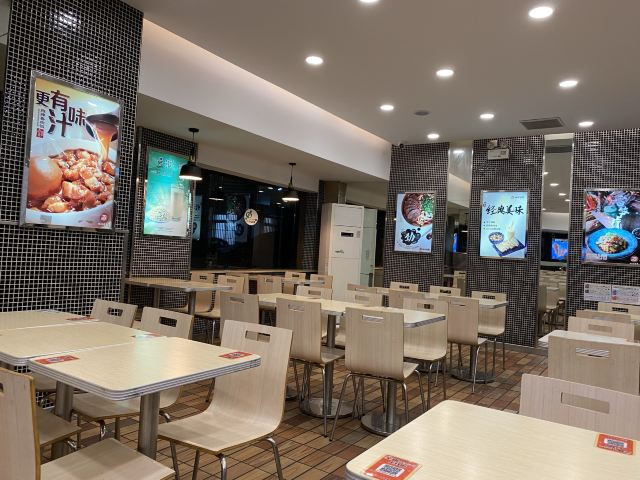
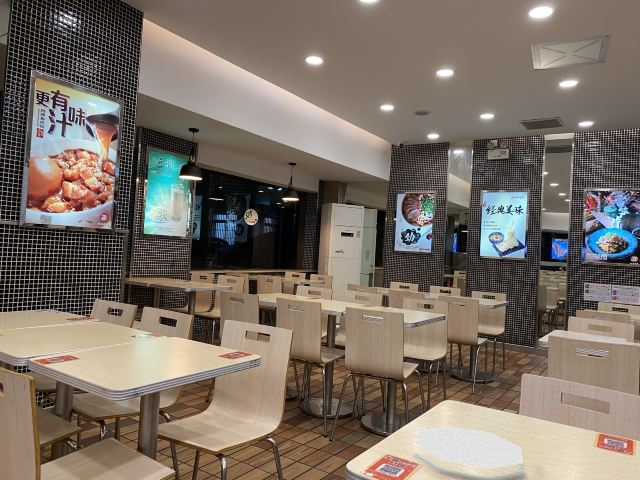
+ plate (467, 443)
+ ceiling vent (569, 54)
